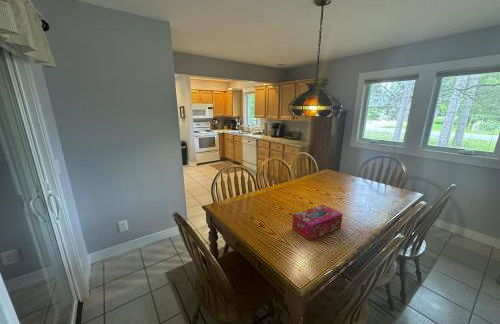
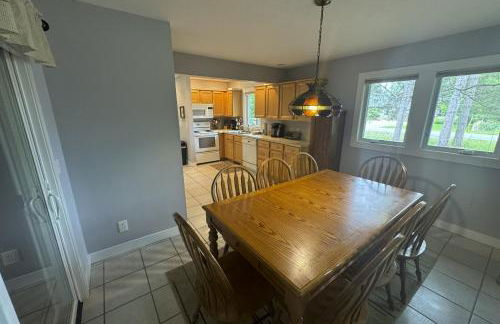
- tissue box (317, 221)
